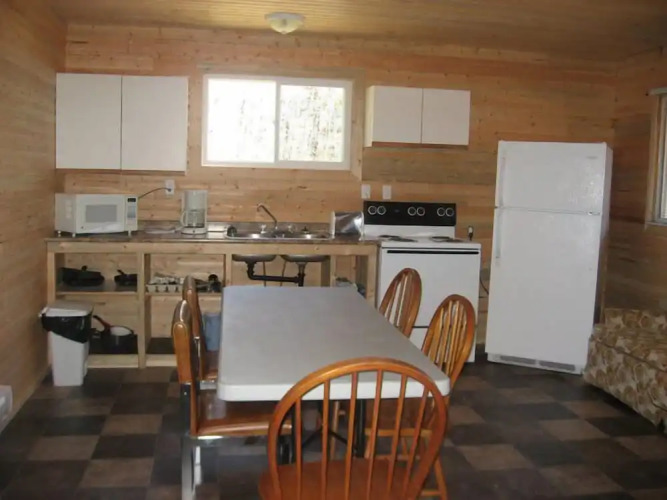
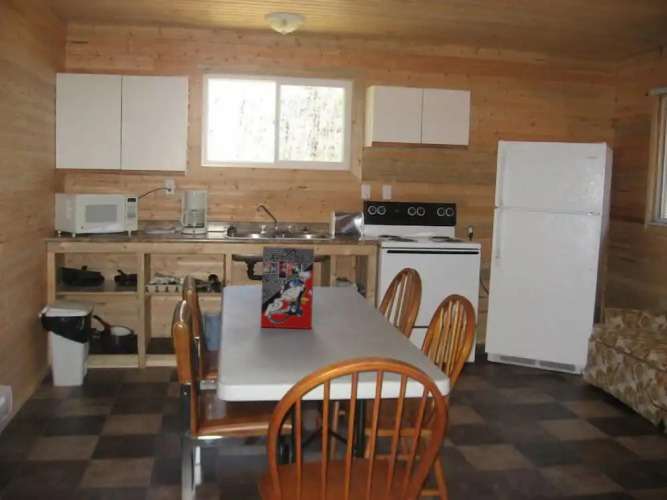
+ cereal box (287, 287)
